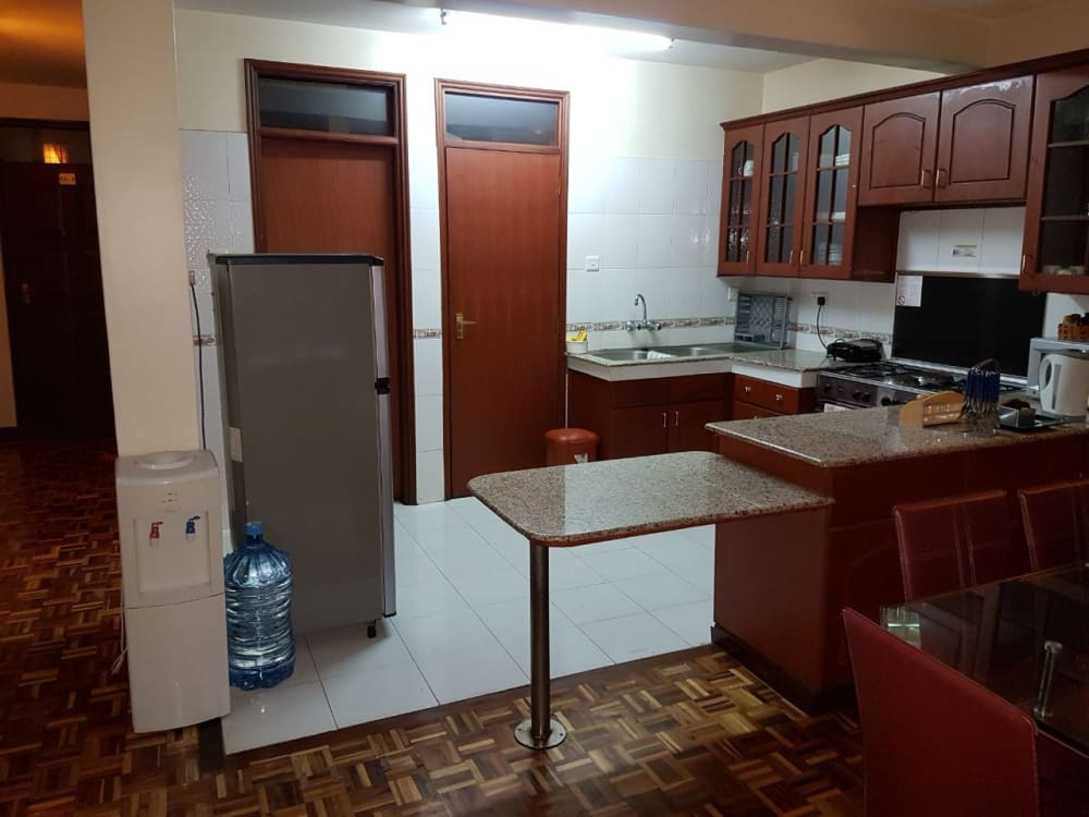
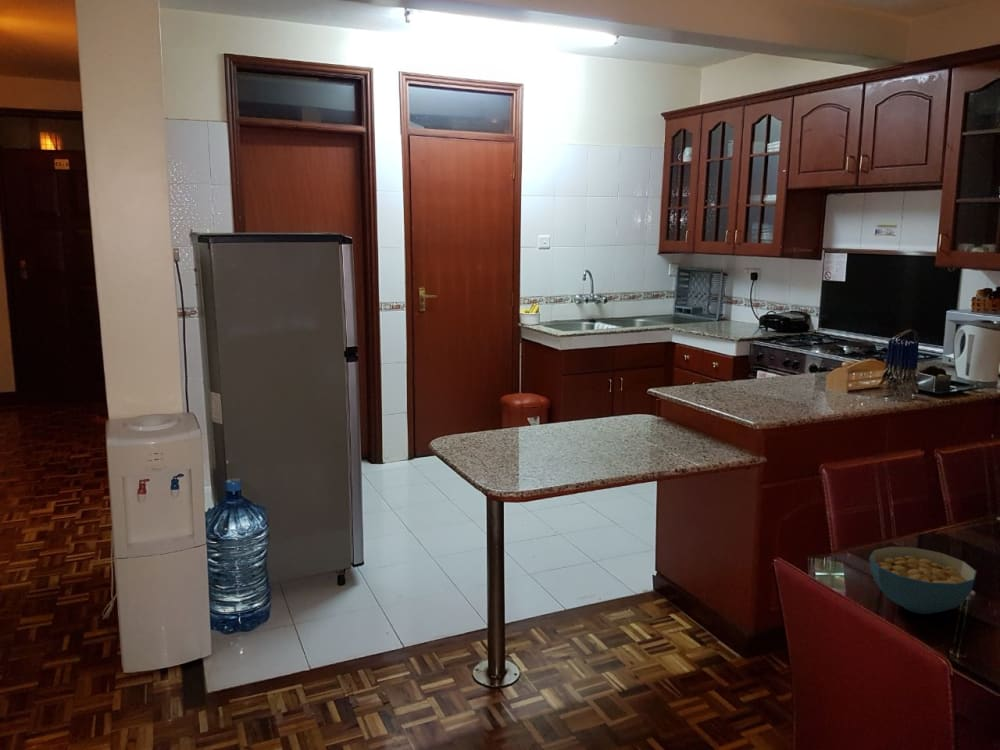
+ cereal bowl (919, 586)
